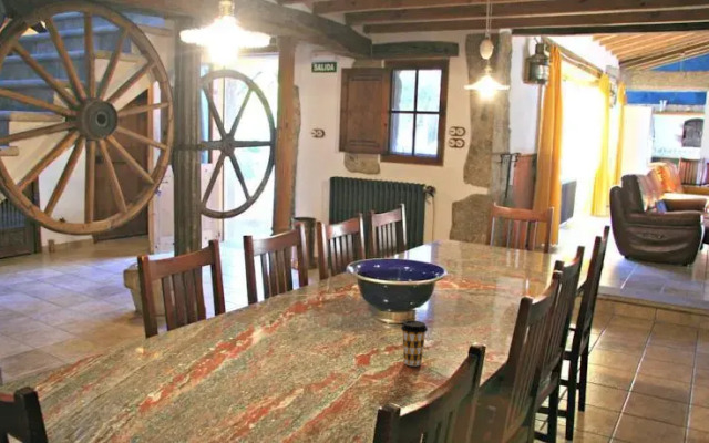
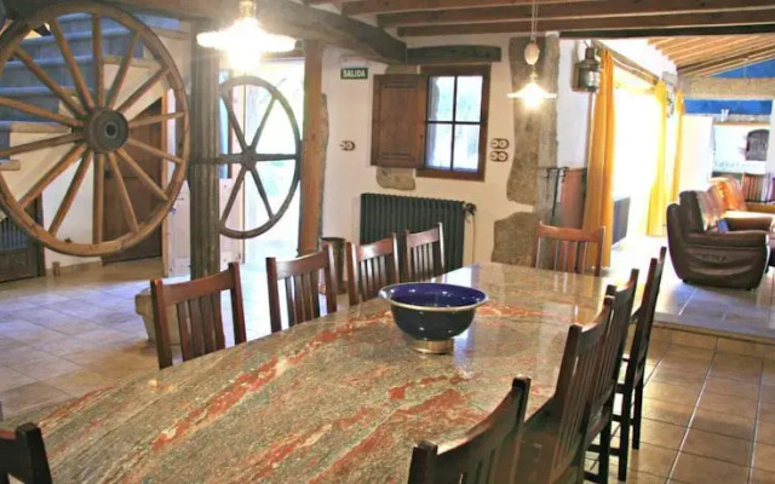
- coffee cup (413, 343)
